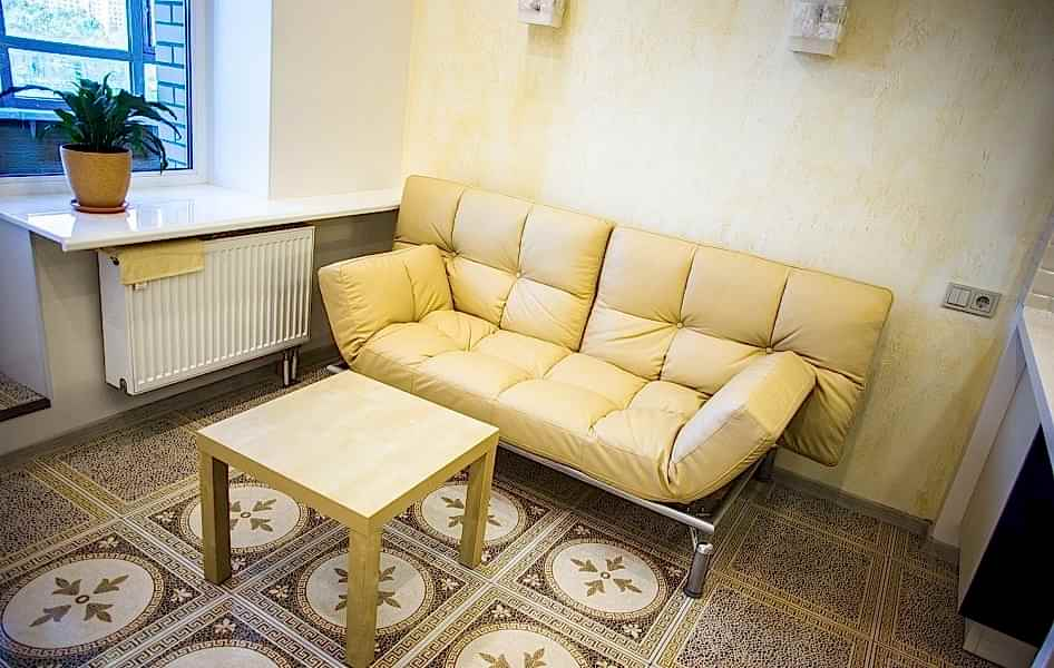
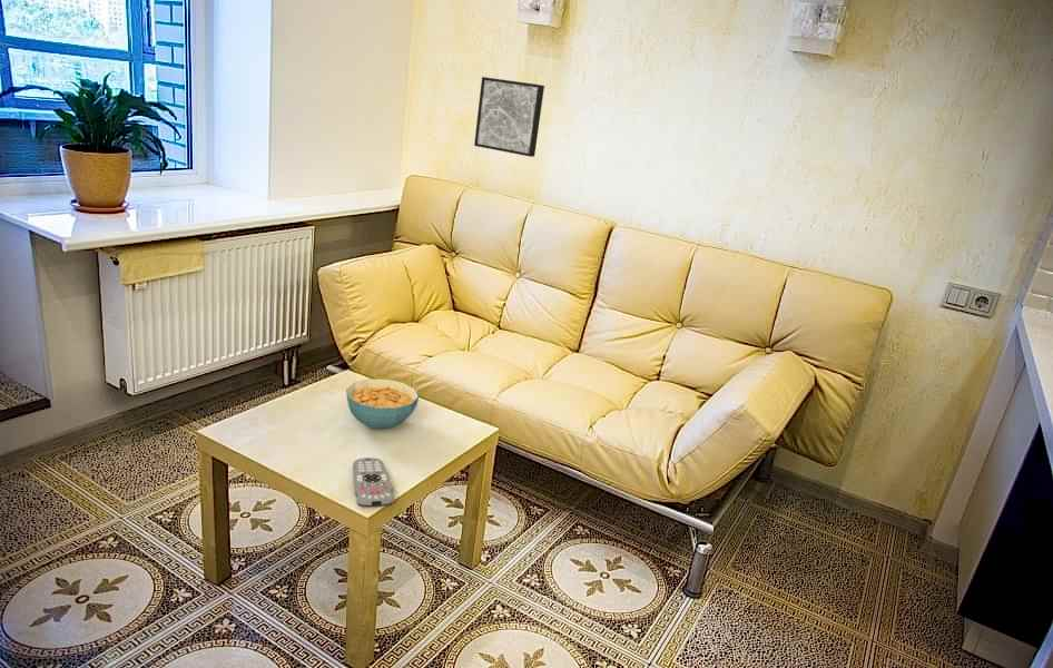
+ wall art (508, 116)
+ cereal bowl (381, 409)
+ remote control (371, 481)
